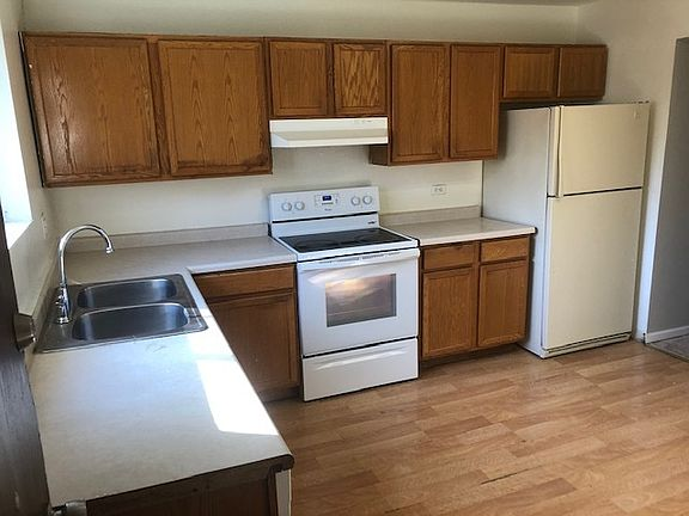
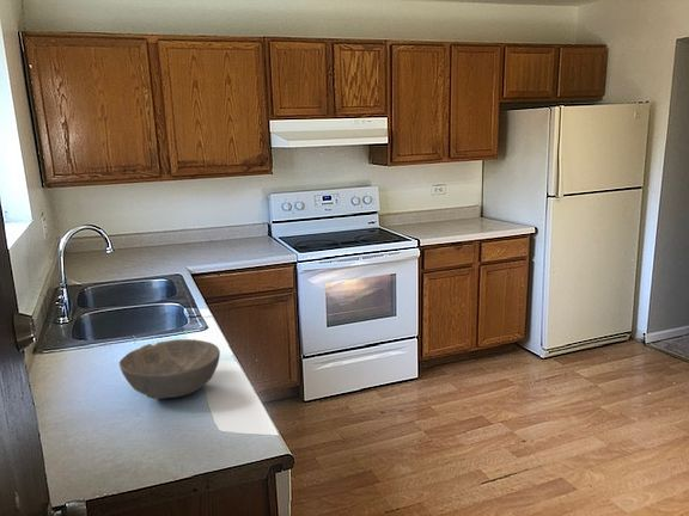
+ bowl (171, 373)
